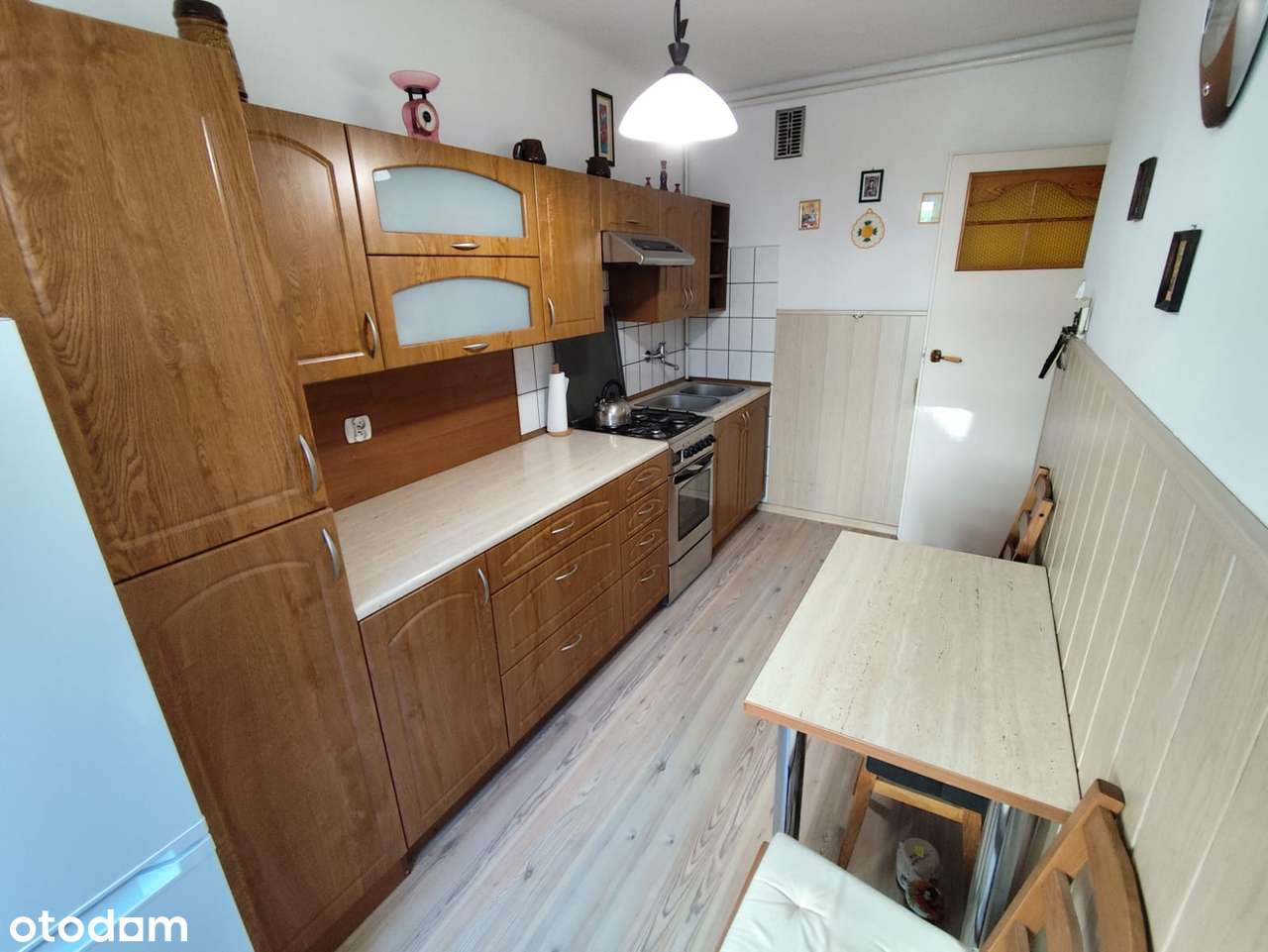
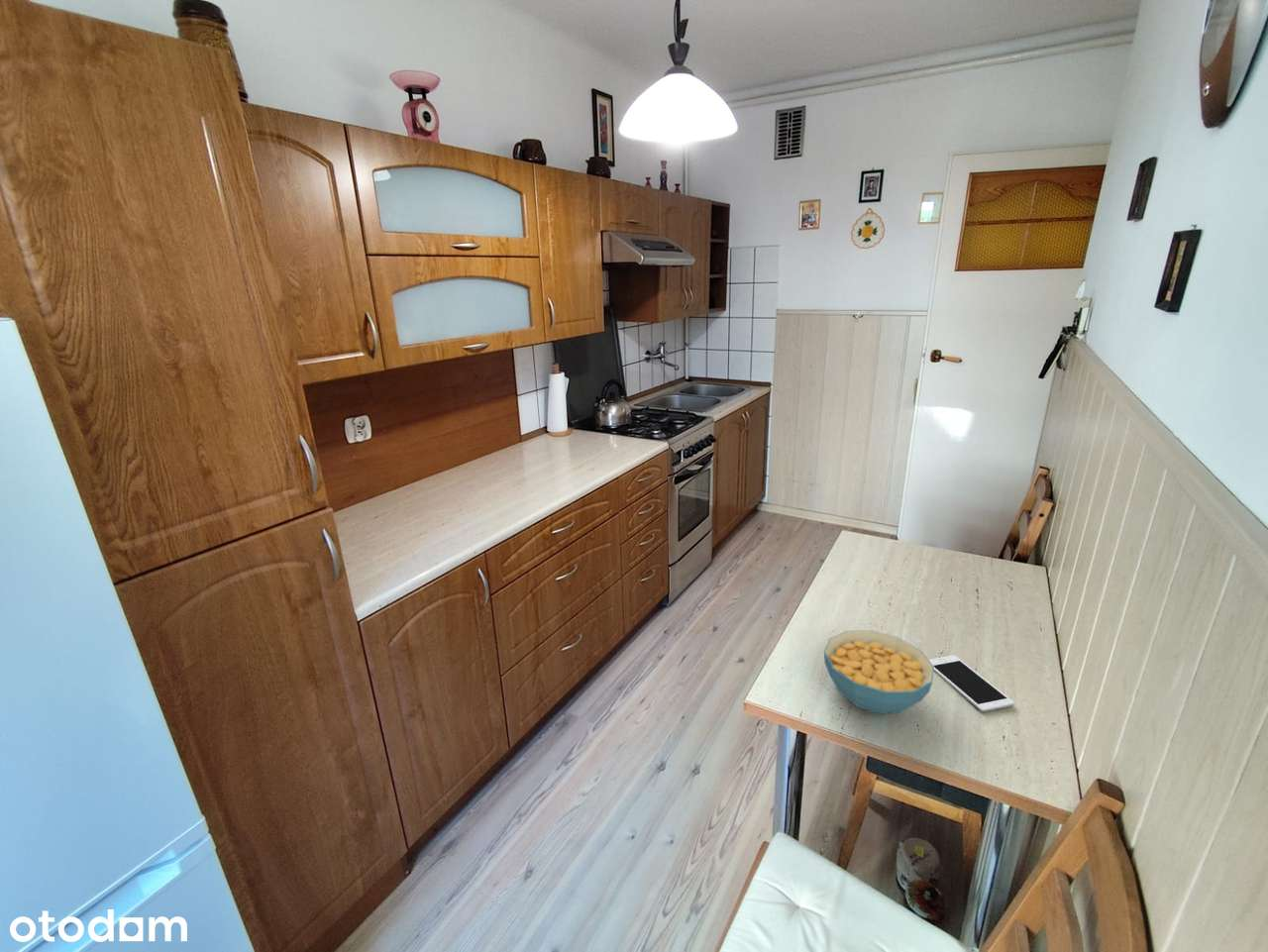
+ cell phone (967, 681)
+ cereal bowl (875, 680)
